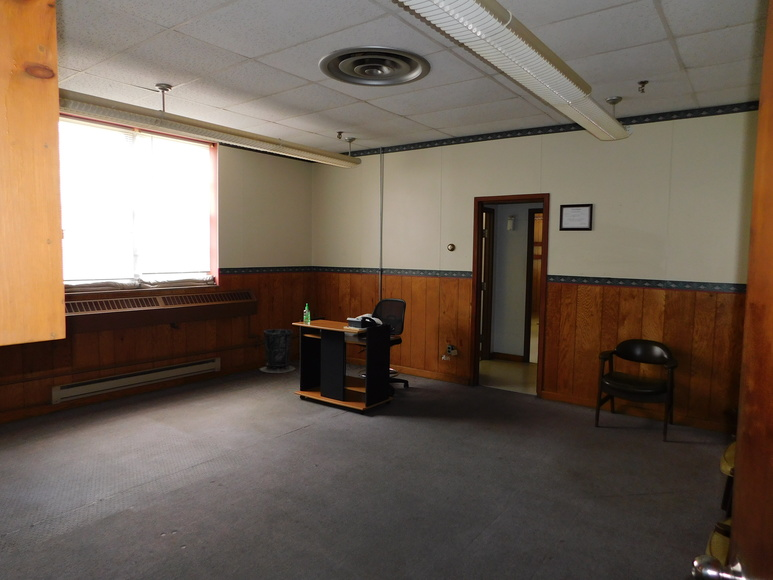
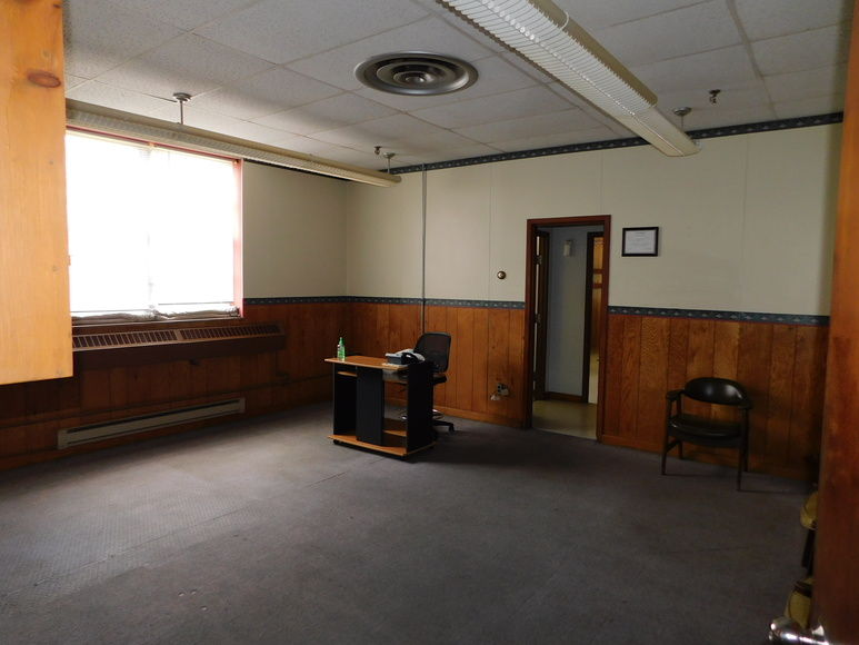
- trash can (277, 349)
